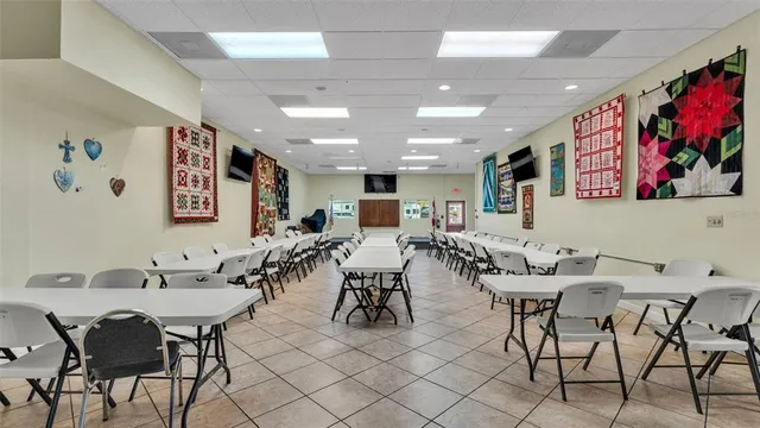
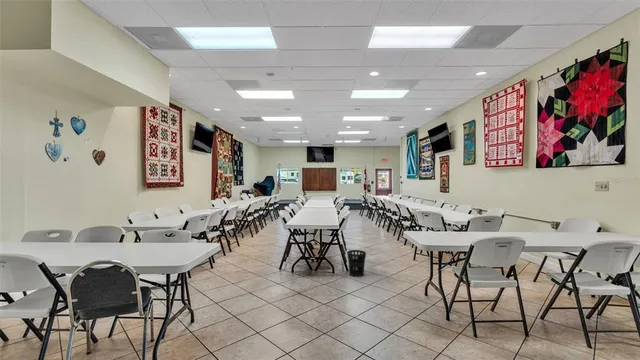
+ wastebasket (356, 263)
